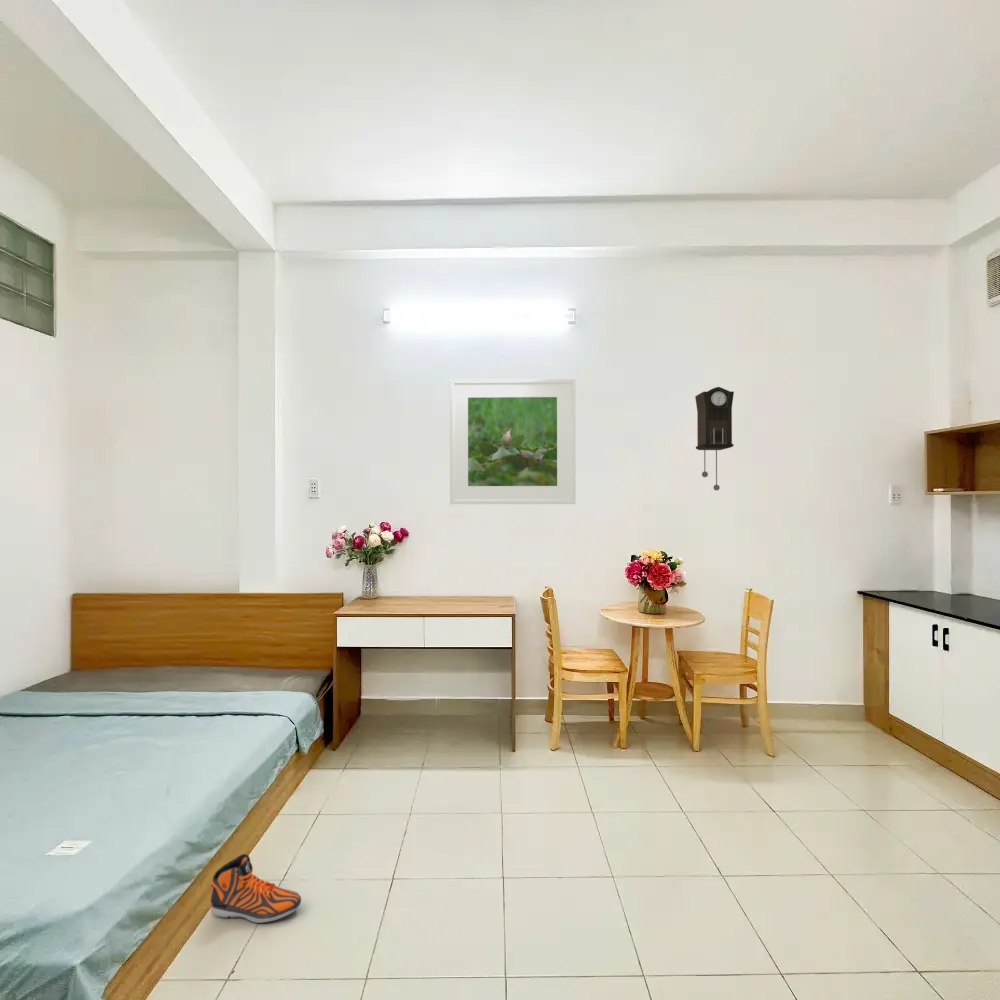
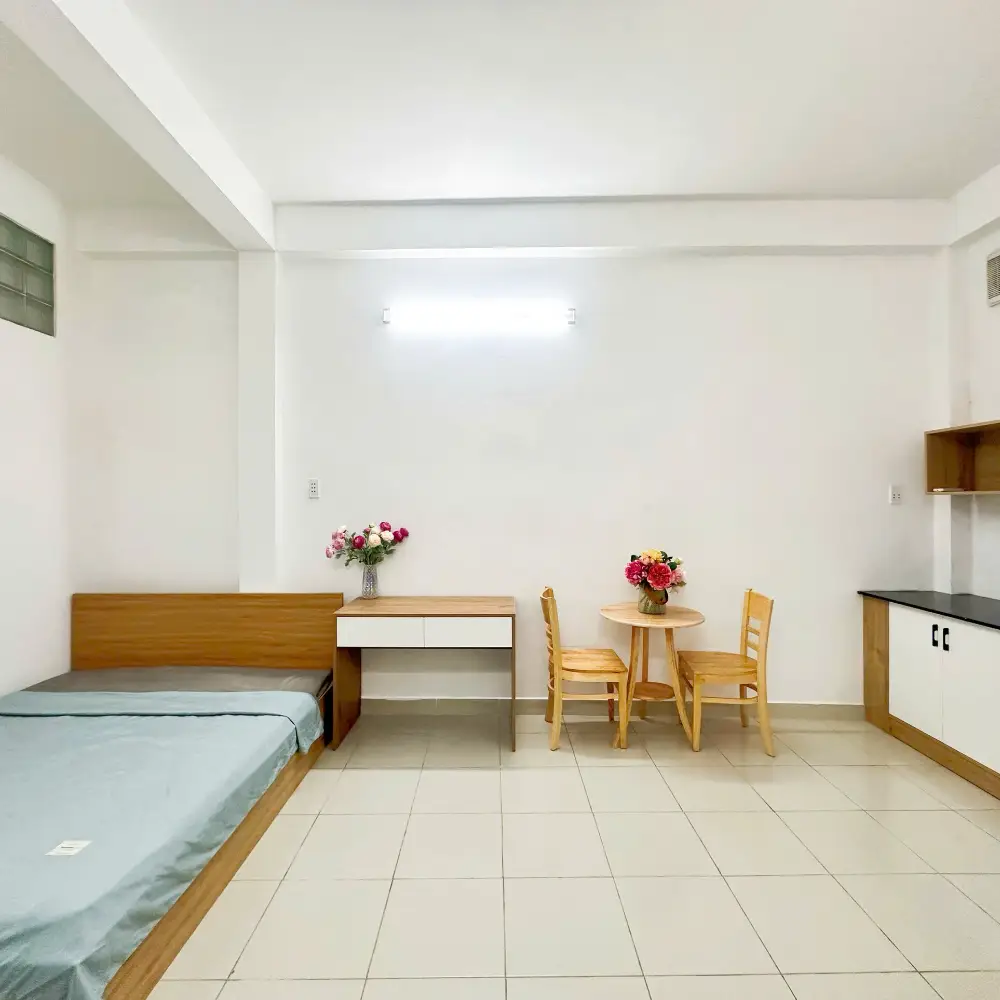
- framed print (512, 441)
- pendulum clock (714, 439)
- sneaker (254, 886)
